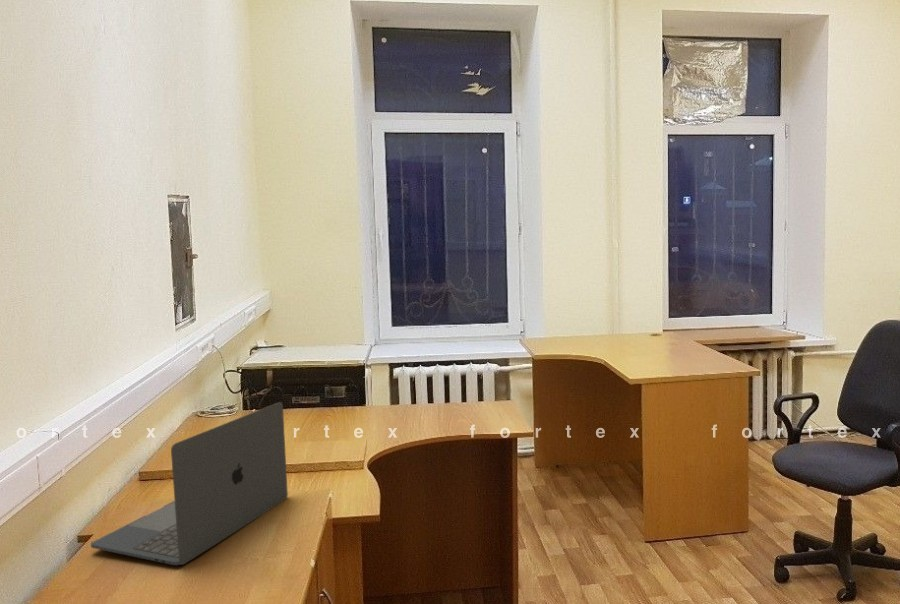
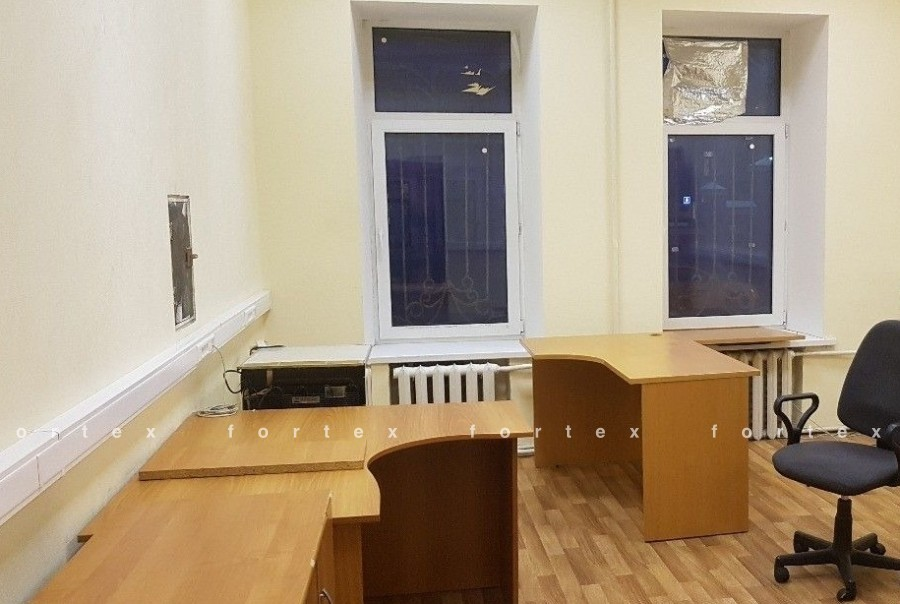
- laptop (192, 470)
